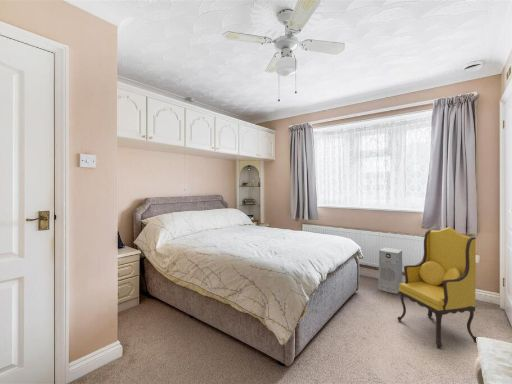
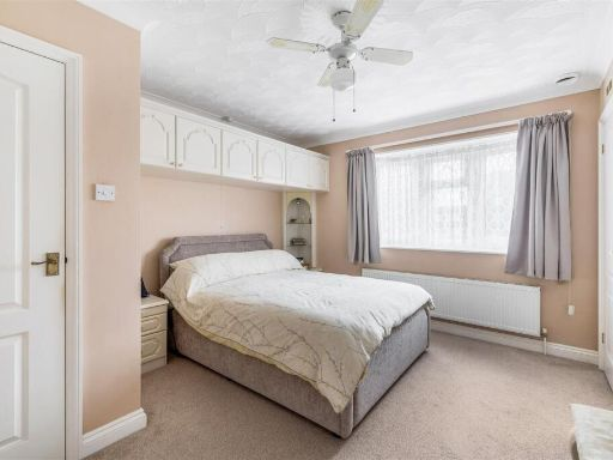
- air purifier (390, 269)
- armchair (434, 279)
